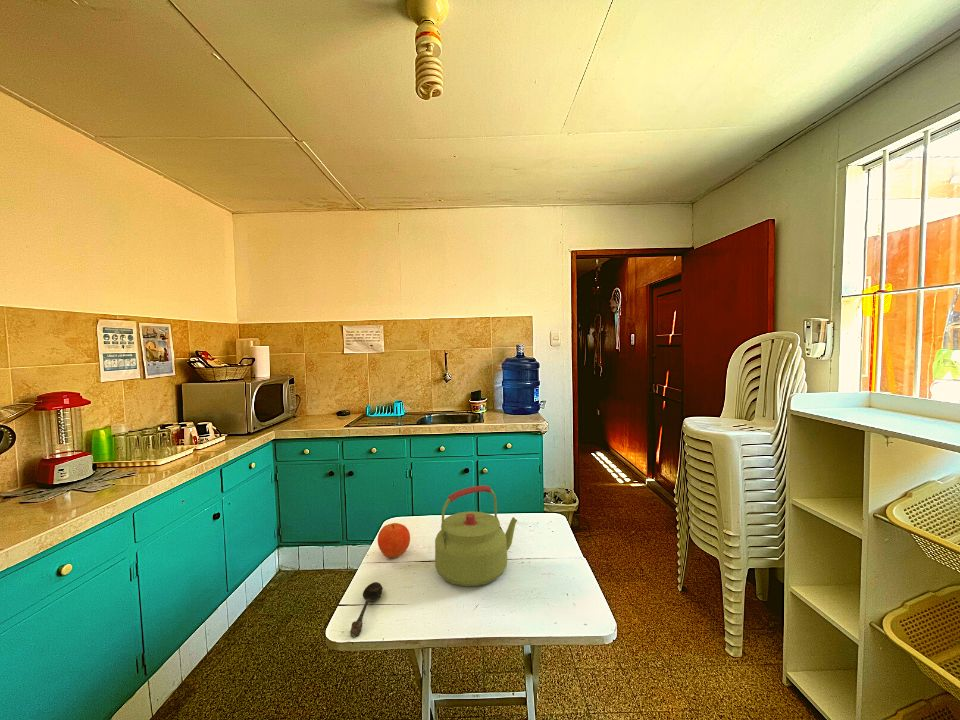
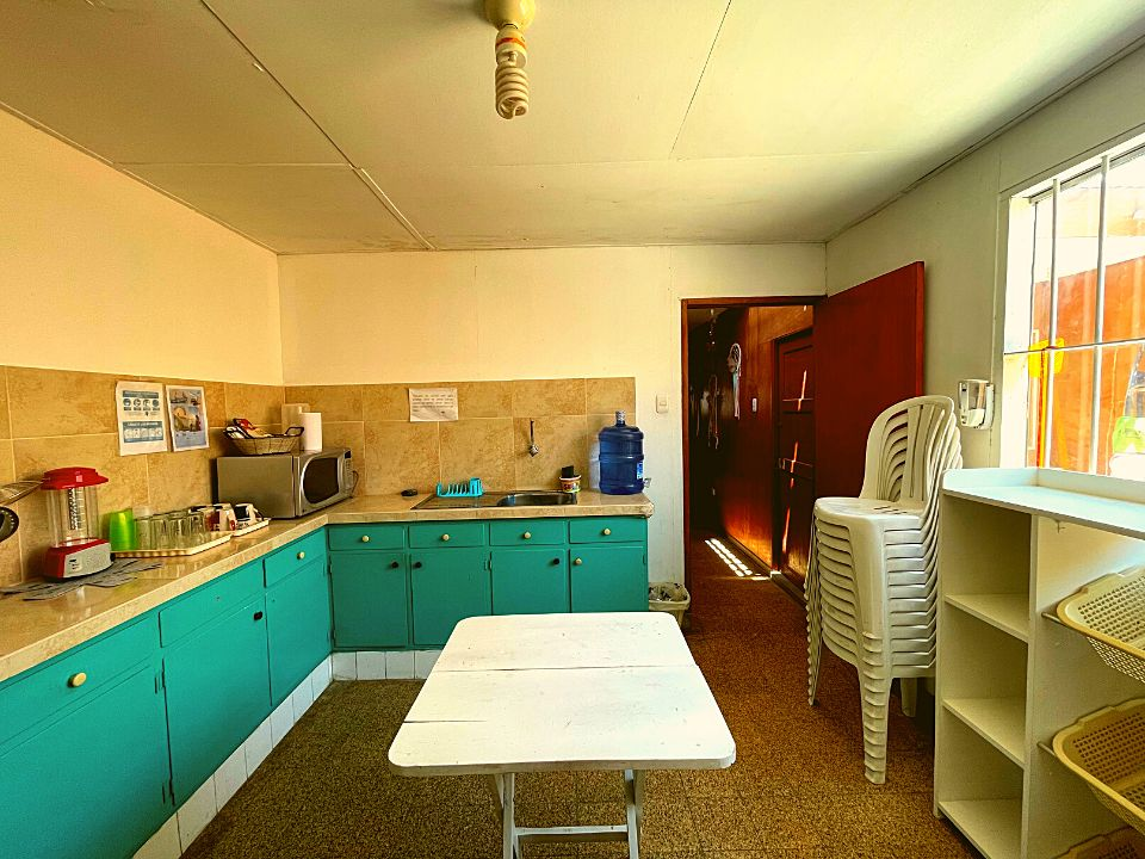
- fruit (394, 539)
- kettle (479, 526)
- spoon (365, 606)
